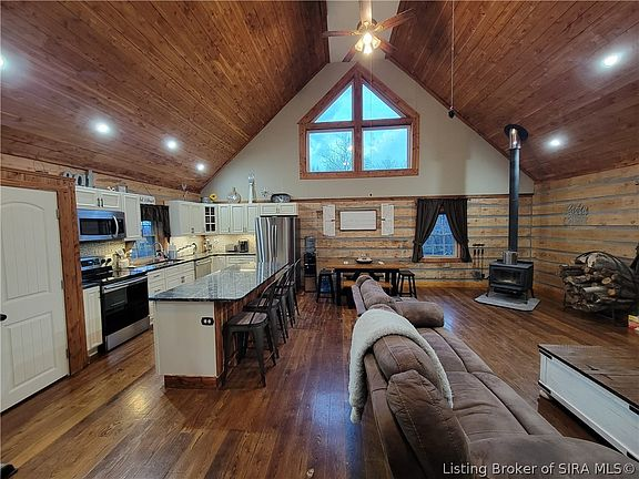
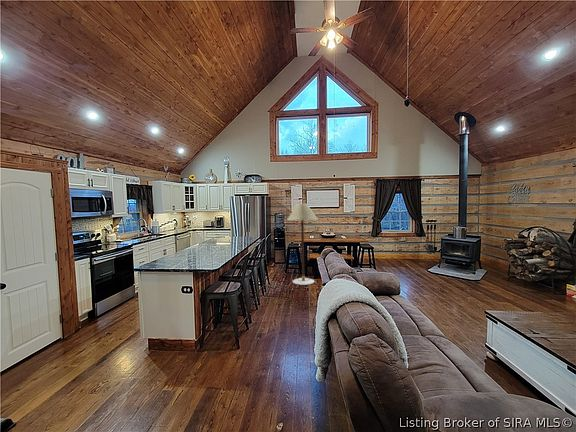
+ floor lamp (302, 242)
